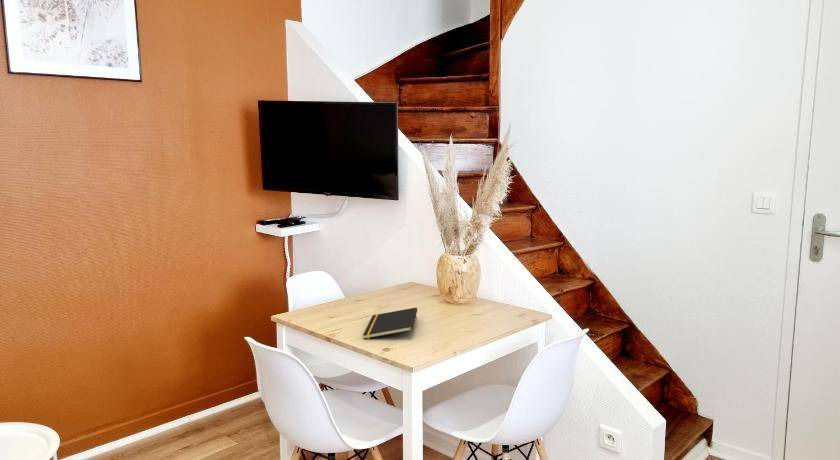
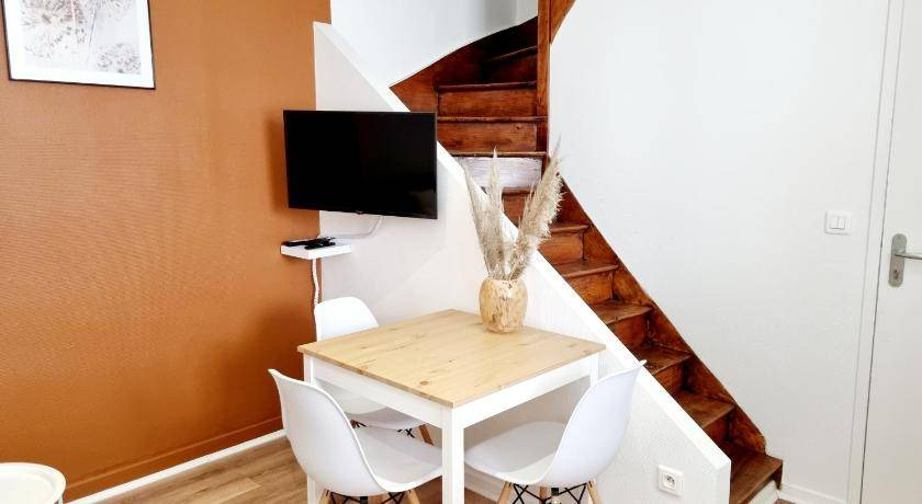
- notepad (391, 322)
